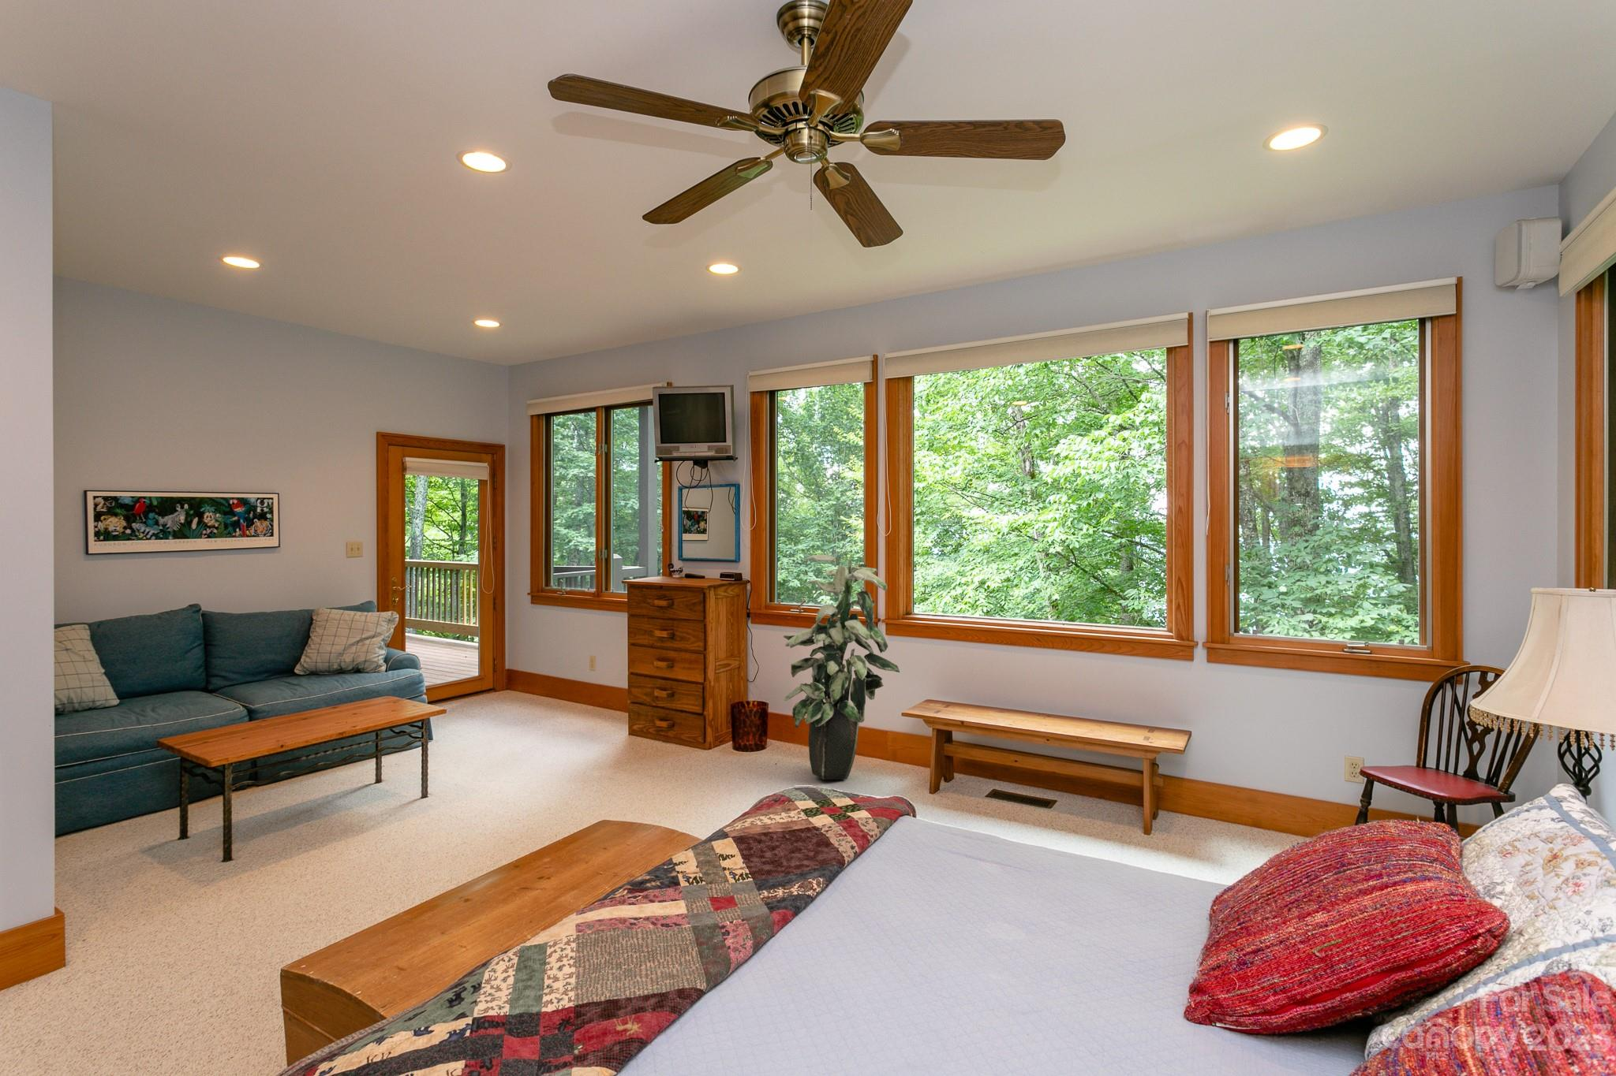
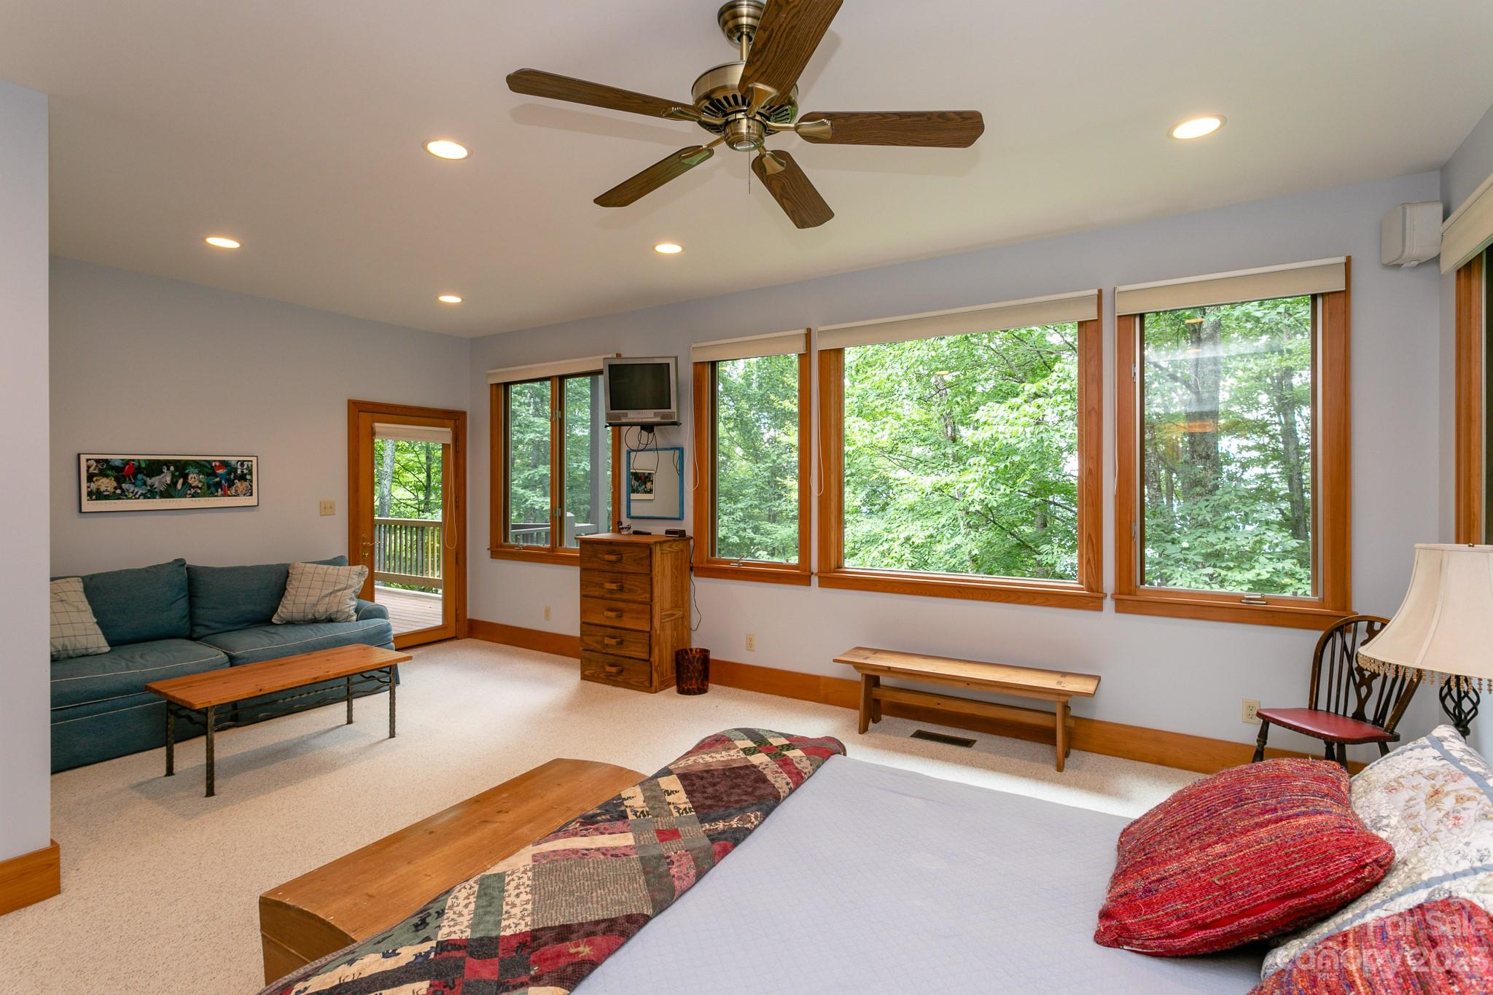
- indoor plant (834, 664)
